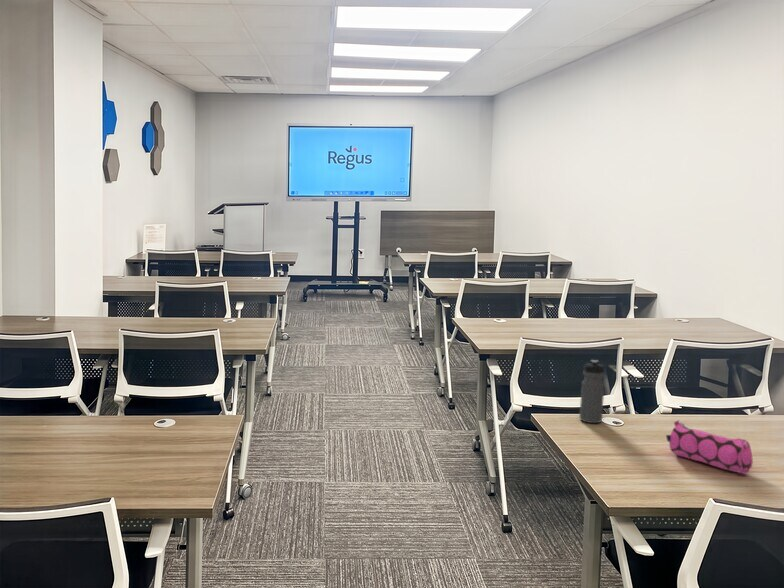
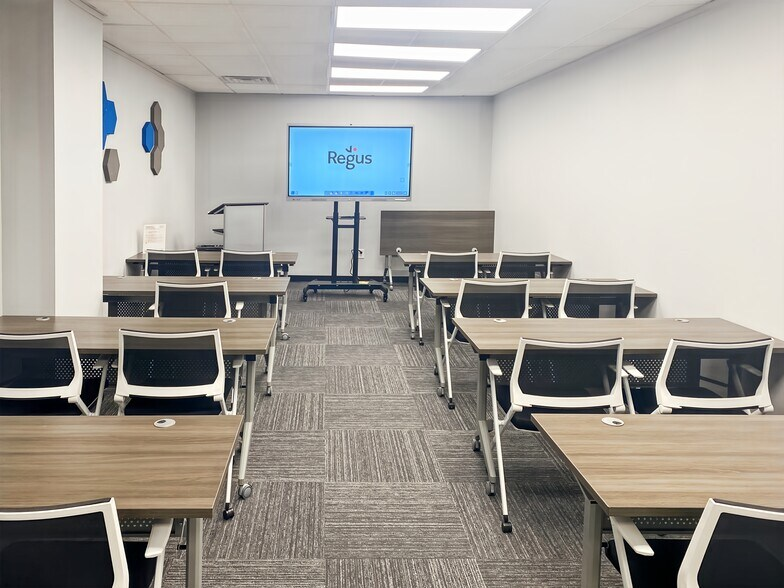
- water bottle (592, 390)
- pencil case (710, 446)
